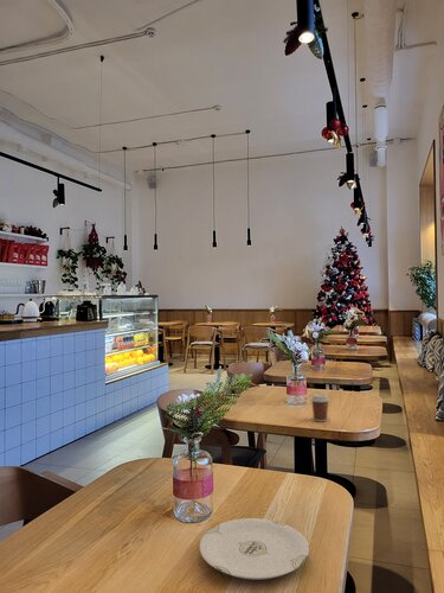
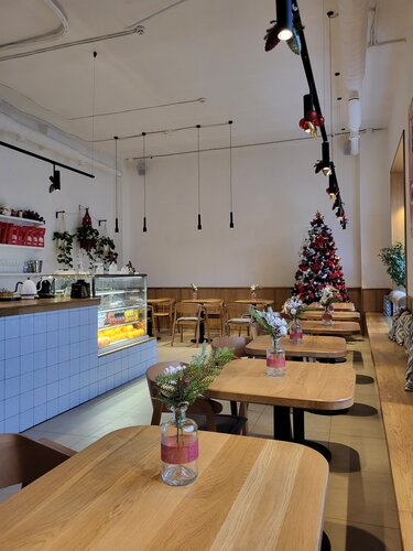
- coffee cup (320, 407)
- plate (253, 548)
